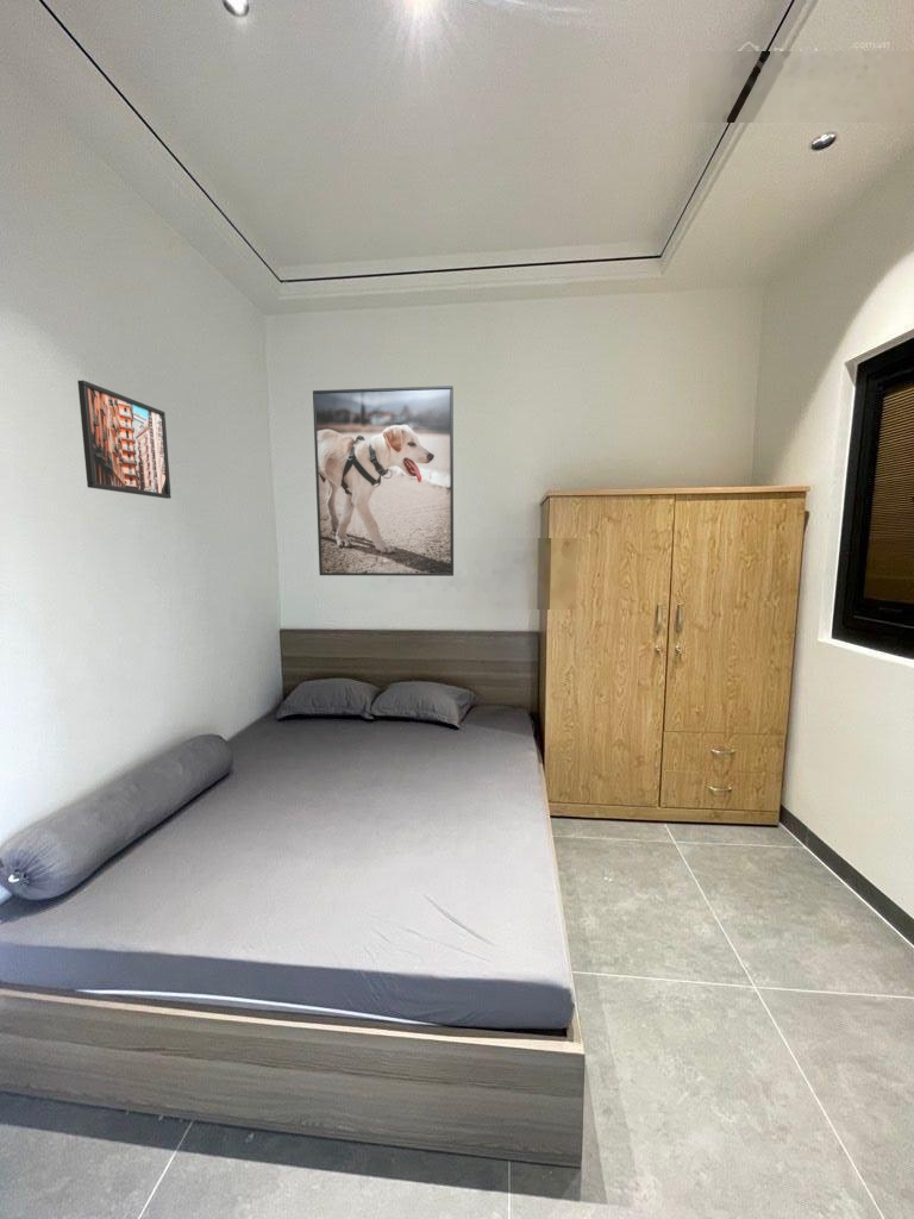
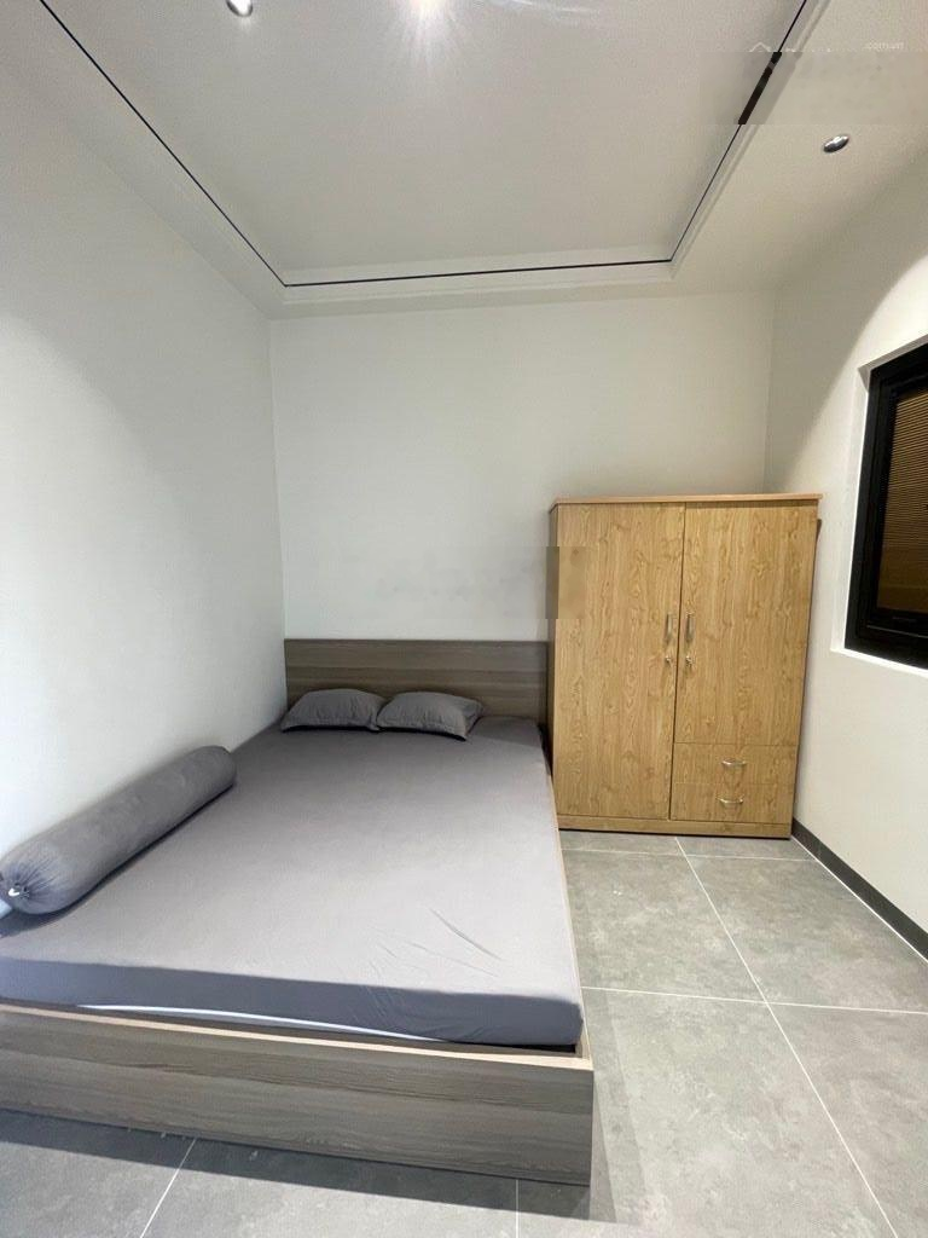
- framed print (130, 445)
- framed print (383, 483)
